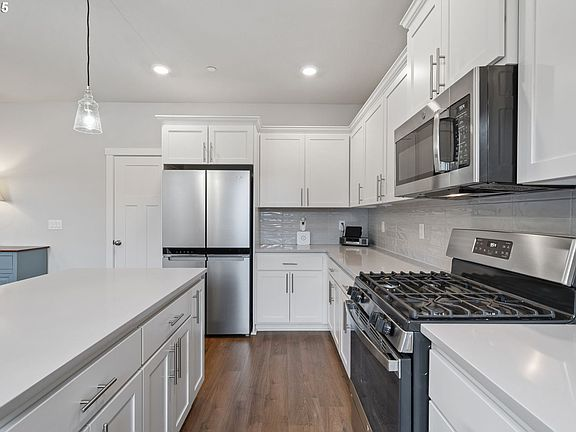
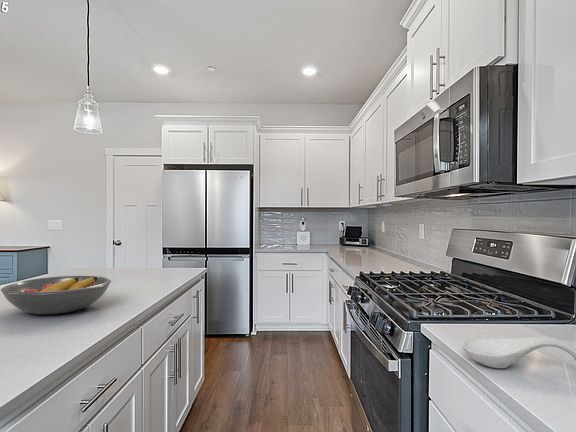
+ spoon rest (520, 351)
+ fruit bowl (59, 293)
